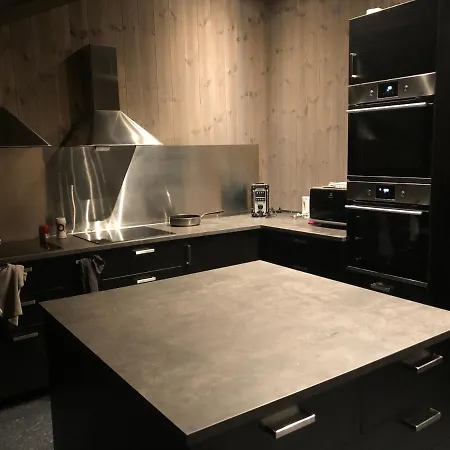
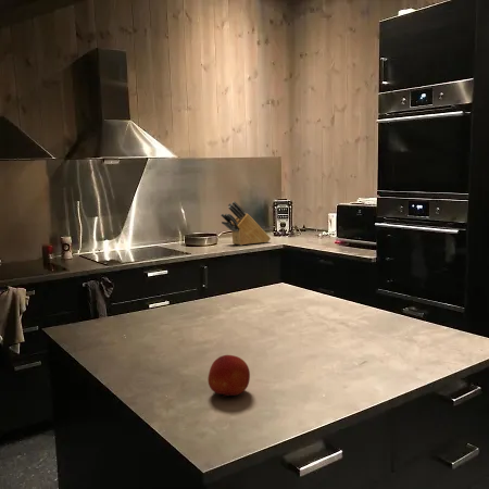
+ knife block (244, 222)
+ fruit (228, 374)
